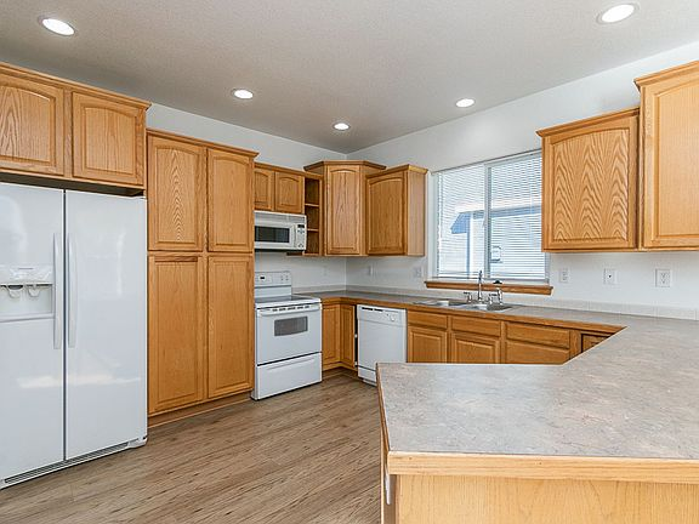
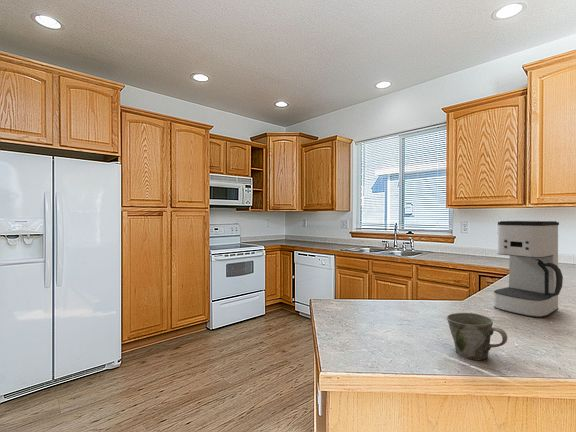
+ mug (473, 337)
+ coffee maker (529, 265)
